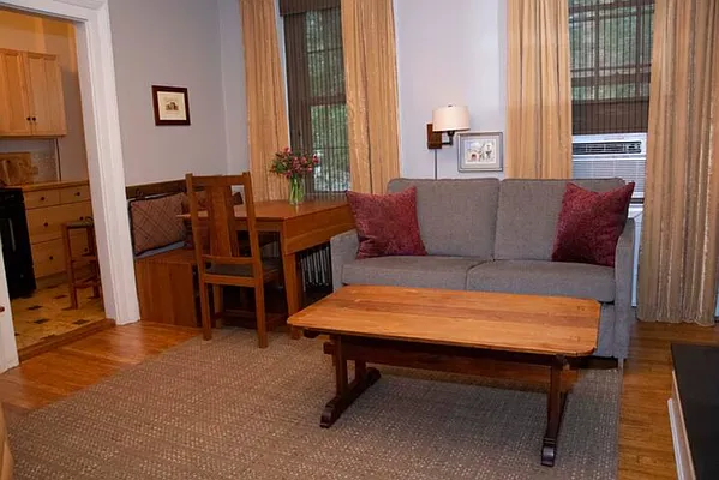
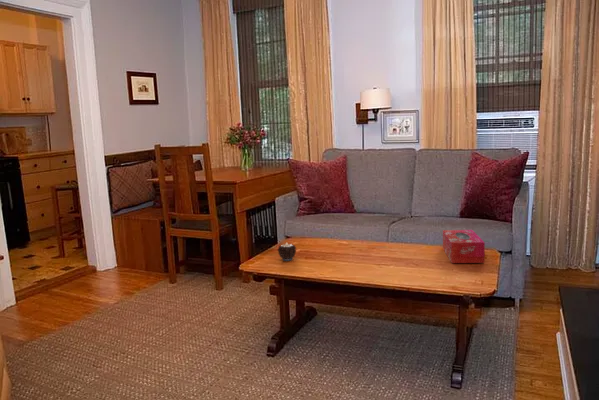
+ candle (287, 250)
+ tissue box (462, 245)
